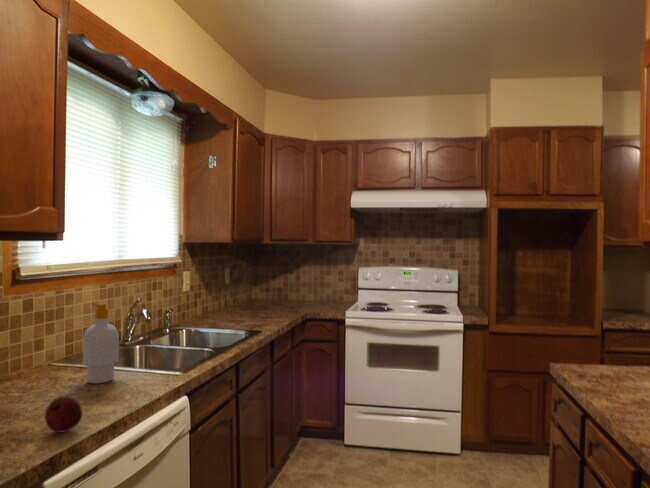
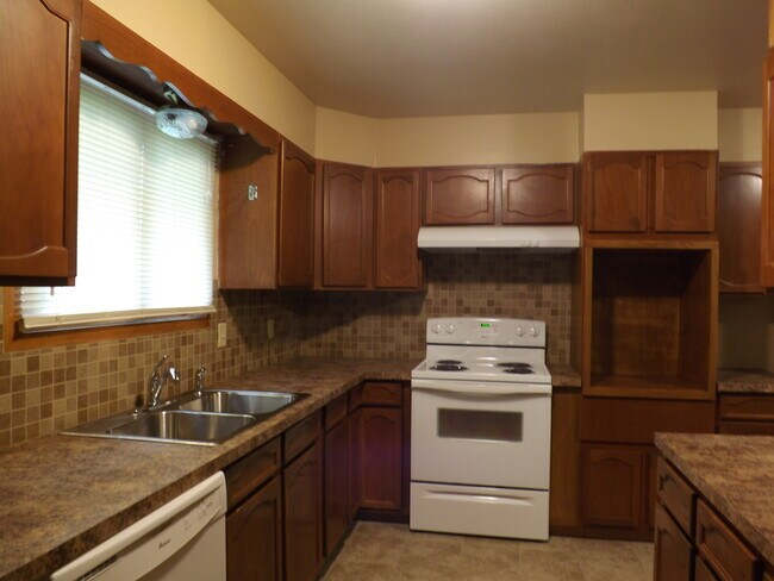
- soap bottle (101, 342)
- apple (63, 413)
